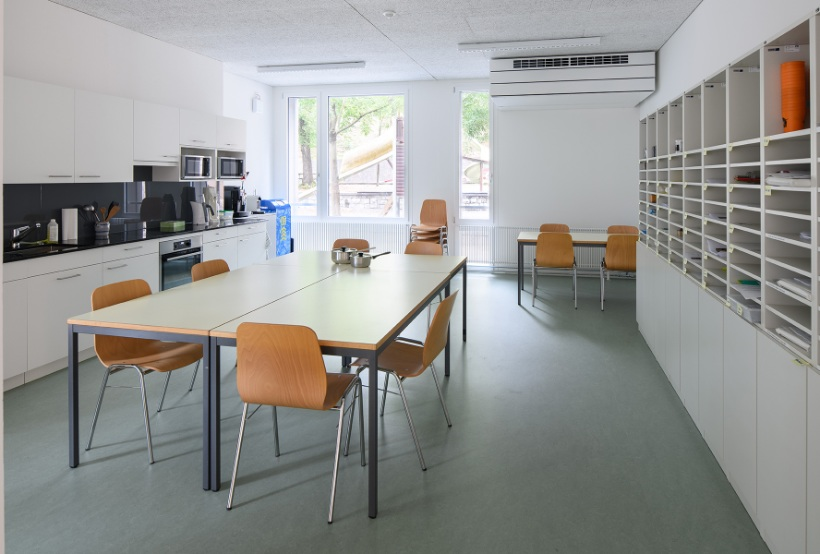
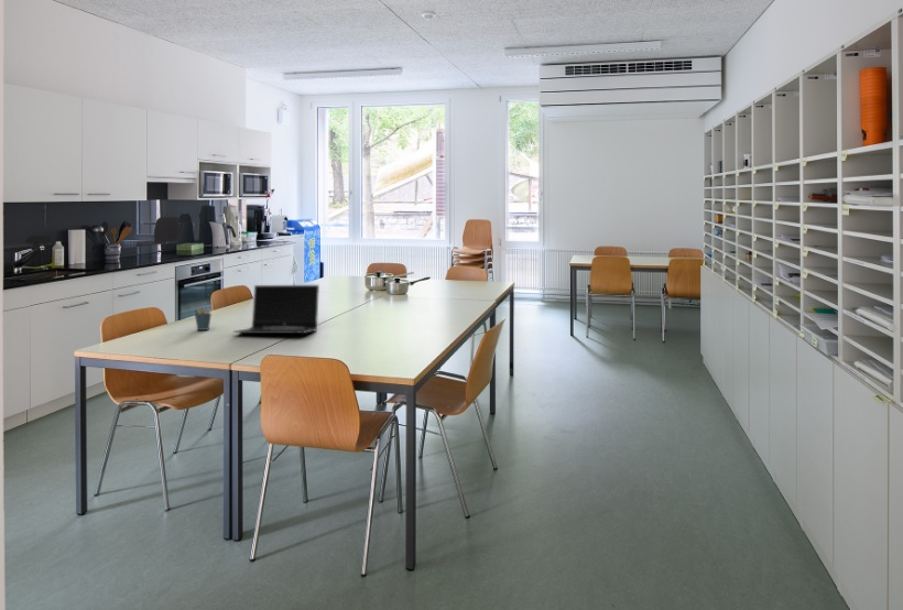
+ pen holder (203, 317)
+ laptop computer (278, 308)
